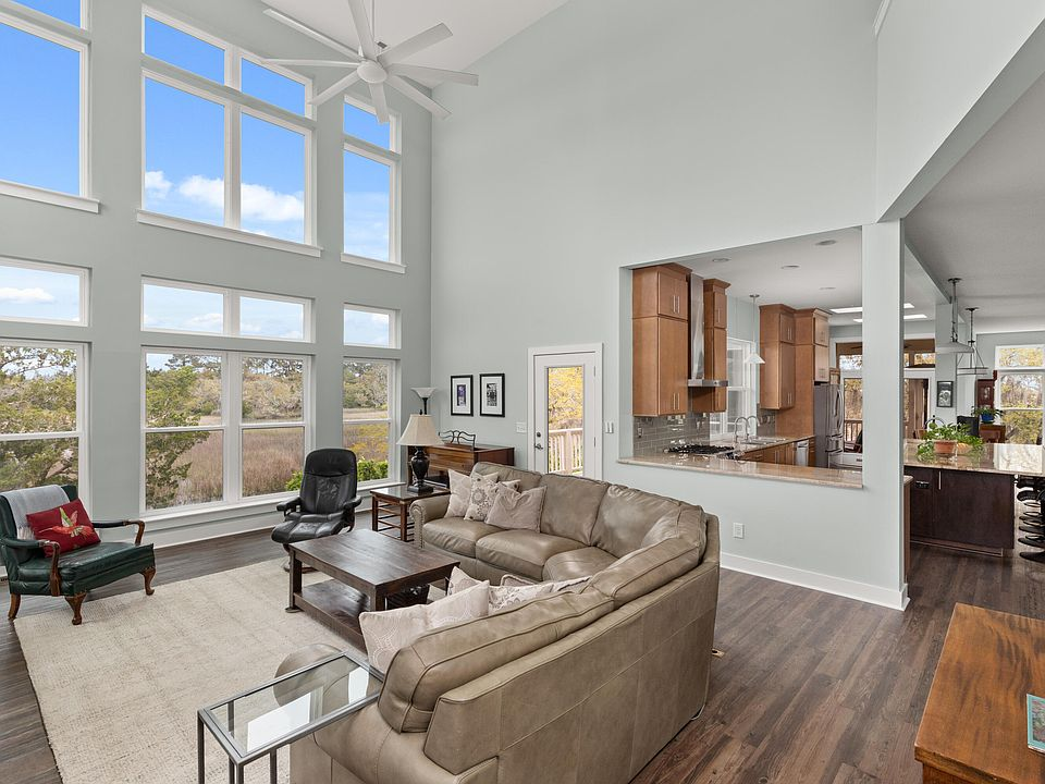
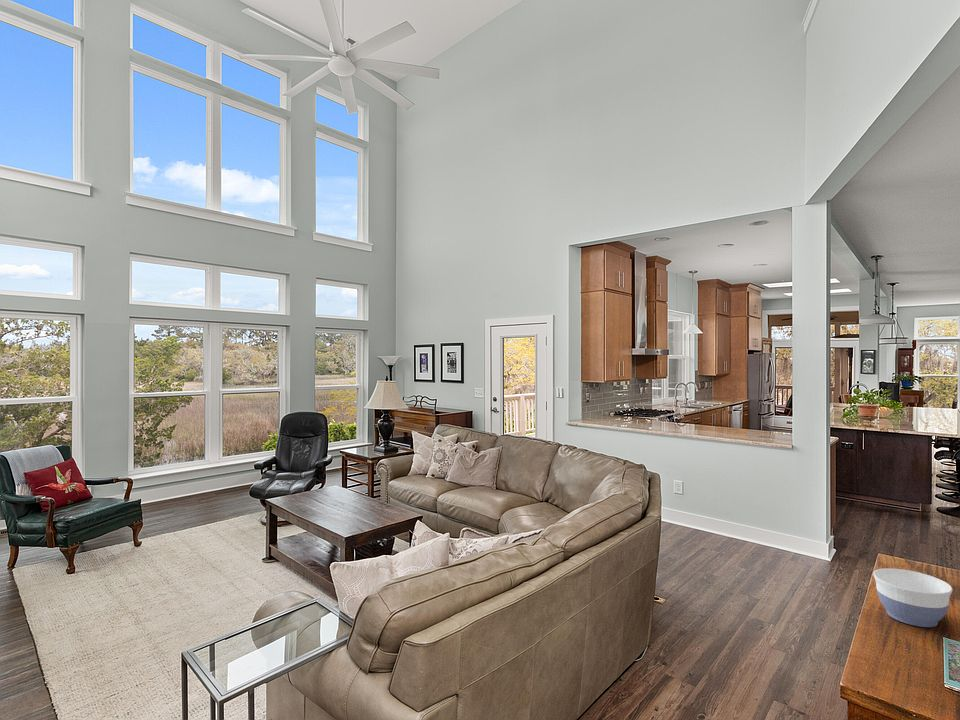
+ bowl (911, 598)
